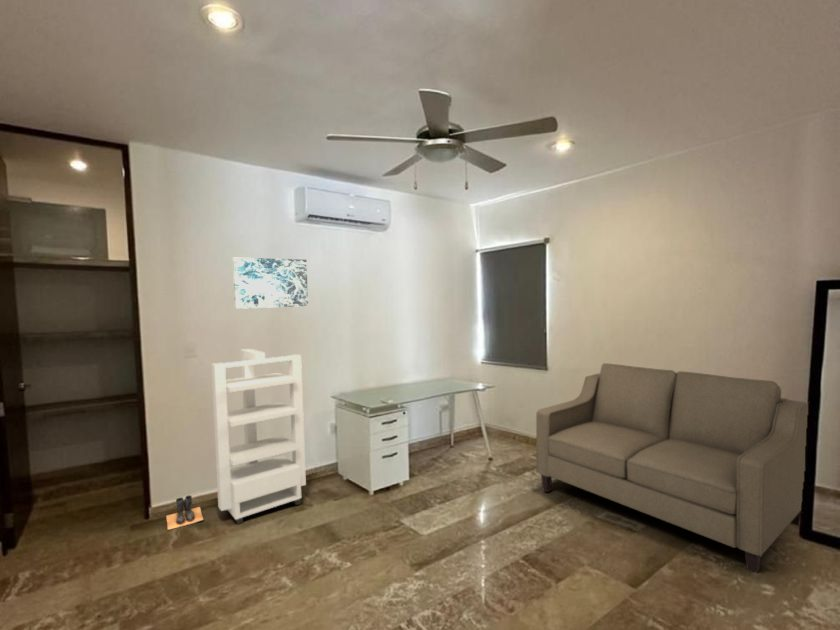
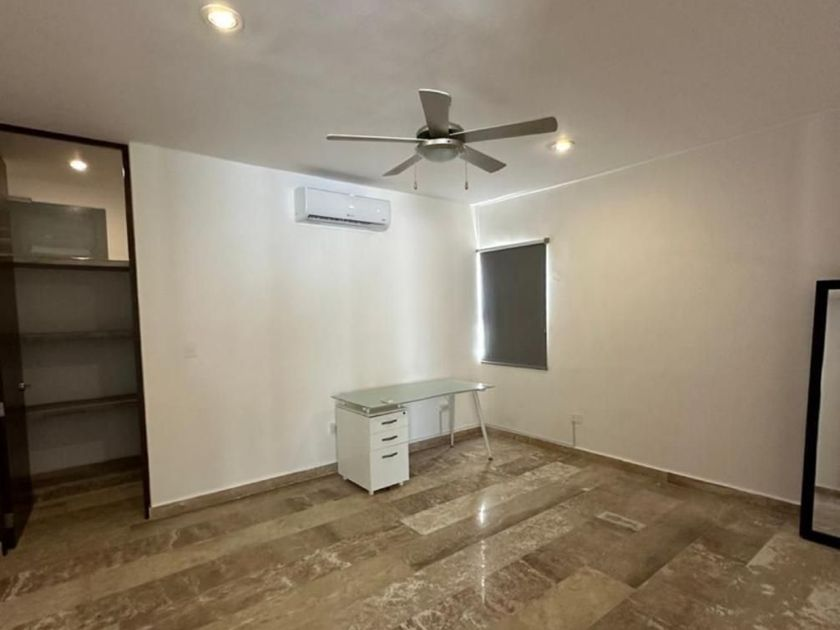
- boots (185, 509)
- wall art (272, 283)
- sofa (658, 441)
- storage cabinet (256, 429)
